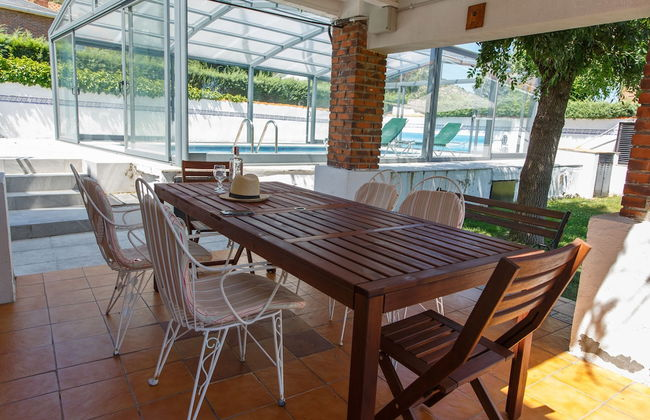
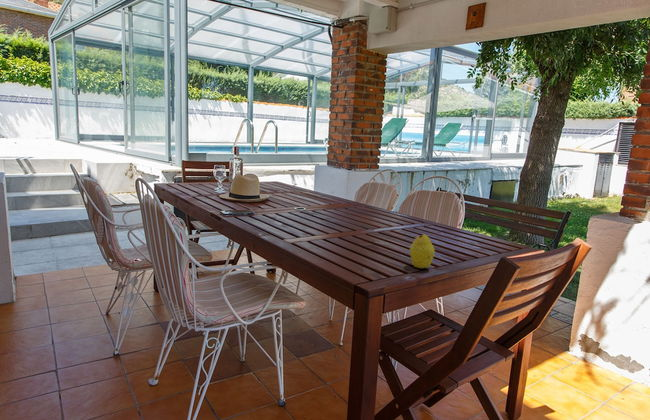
+ fruit (421, 250)
